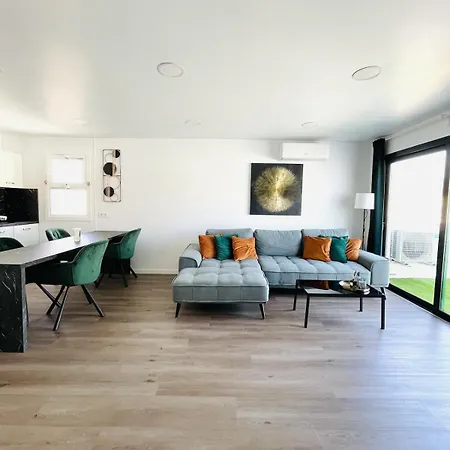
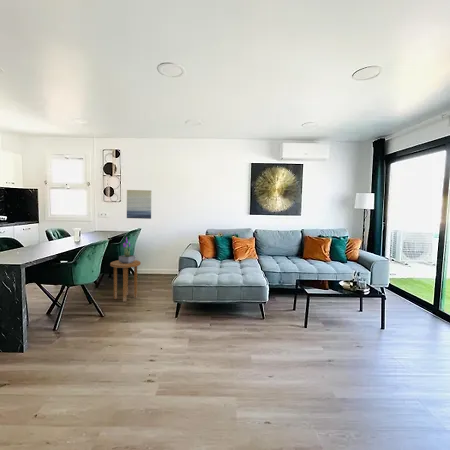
+ potted plant (126, 249)
+ side table (125, 280)
+ wall art (139, 204)
